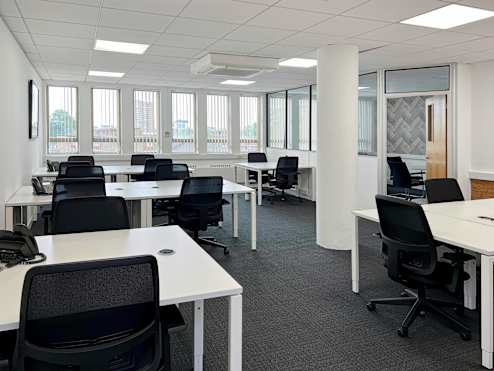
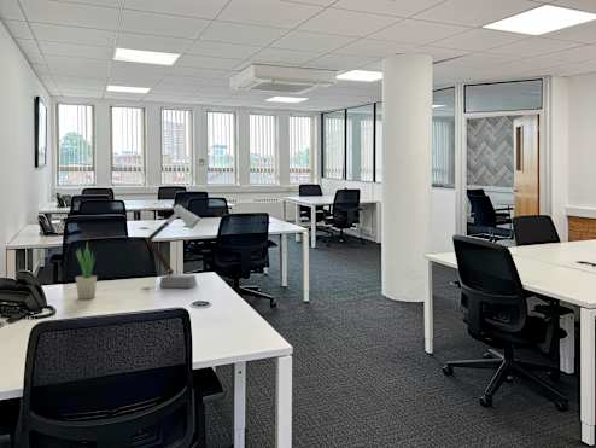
+ potted plant (84, 268)
+ desk lamp (158, 250)
